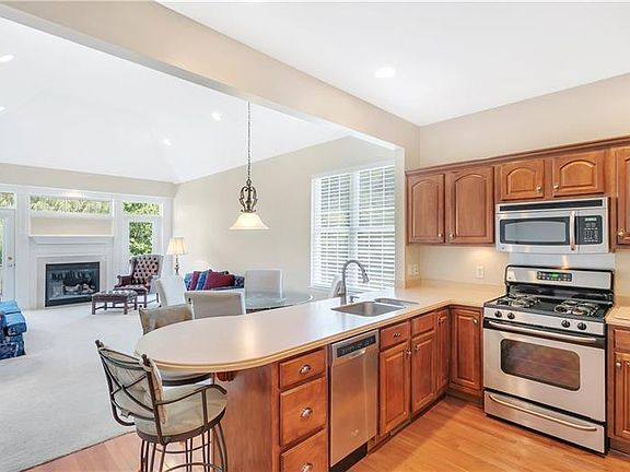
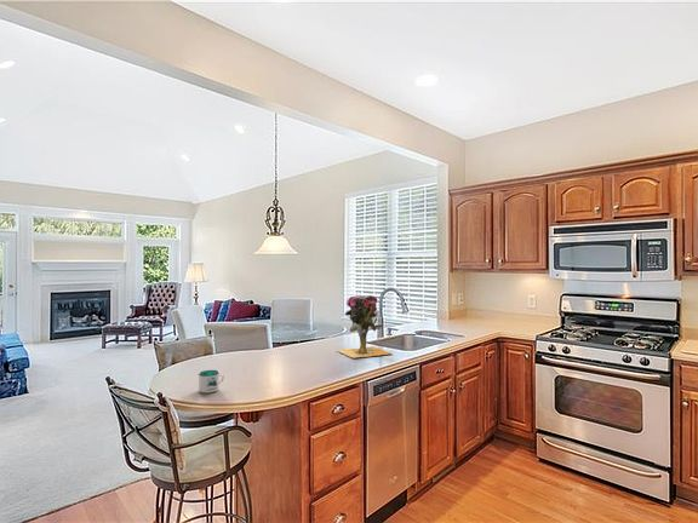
+ mug (211, 380)
+ vase (364, 323)
